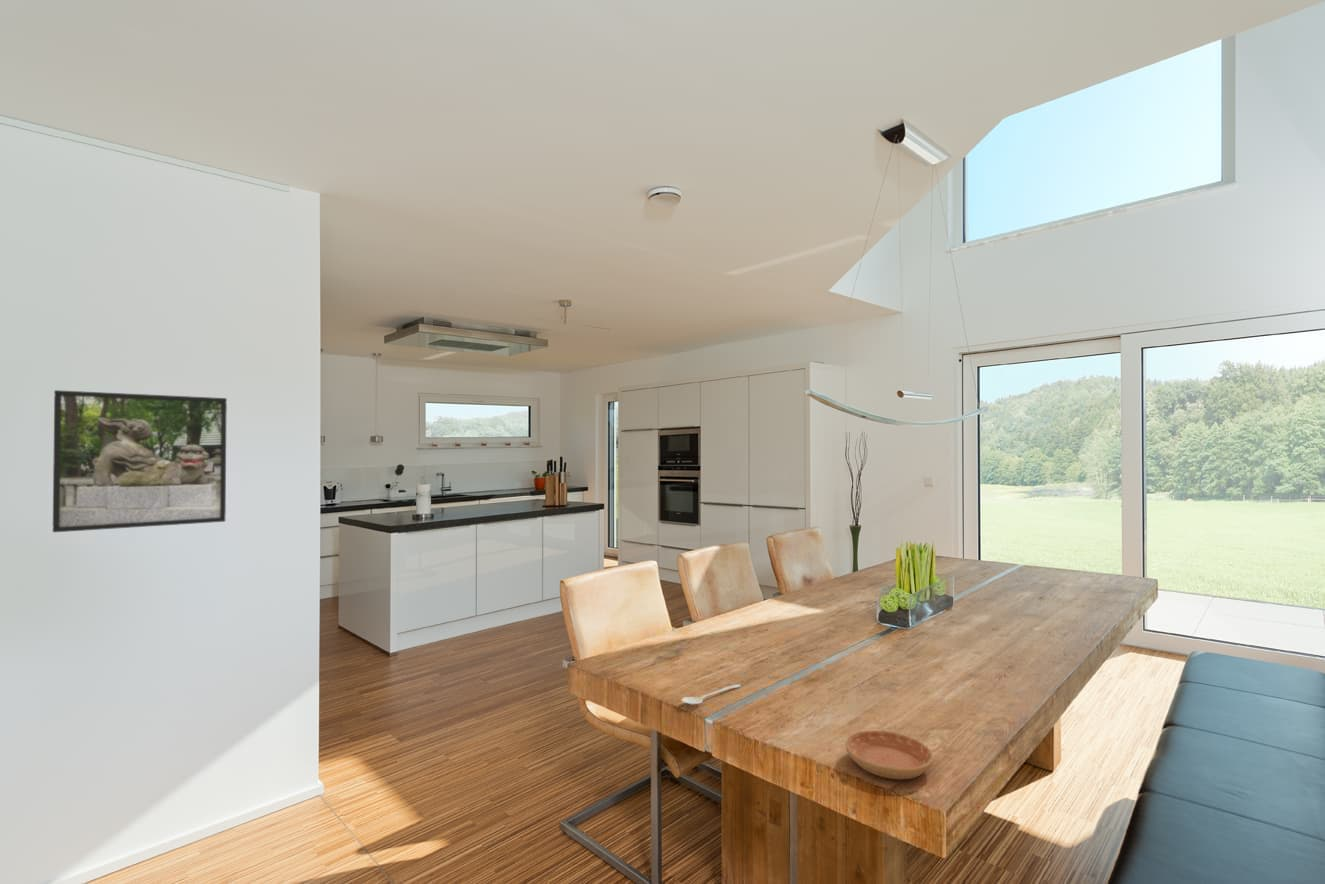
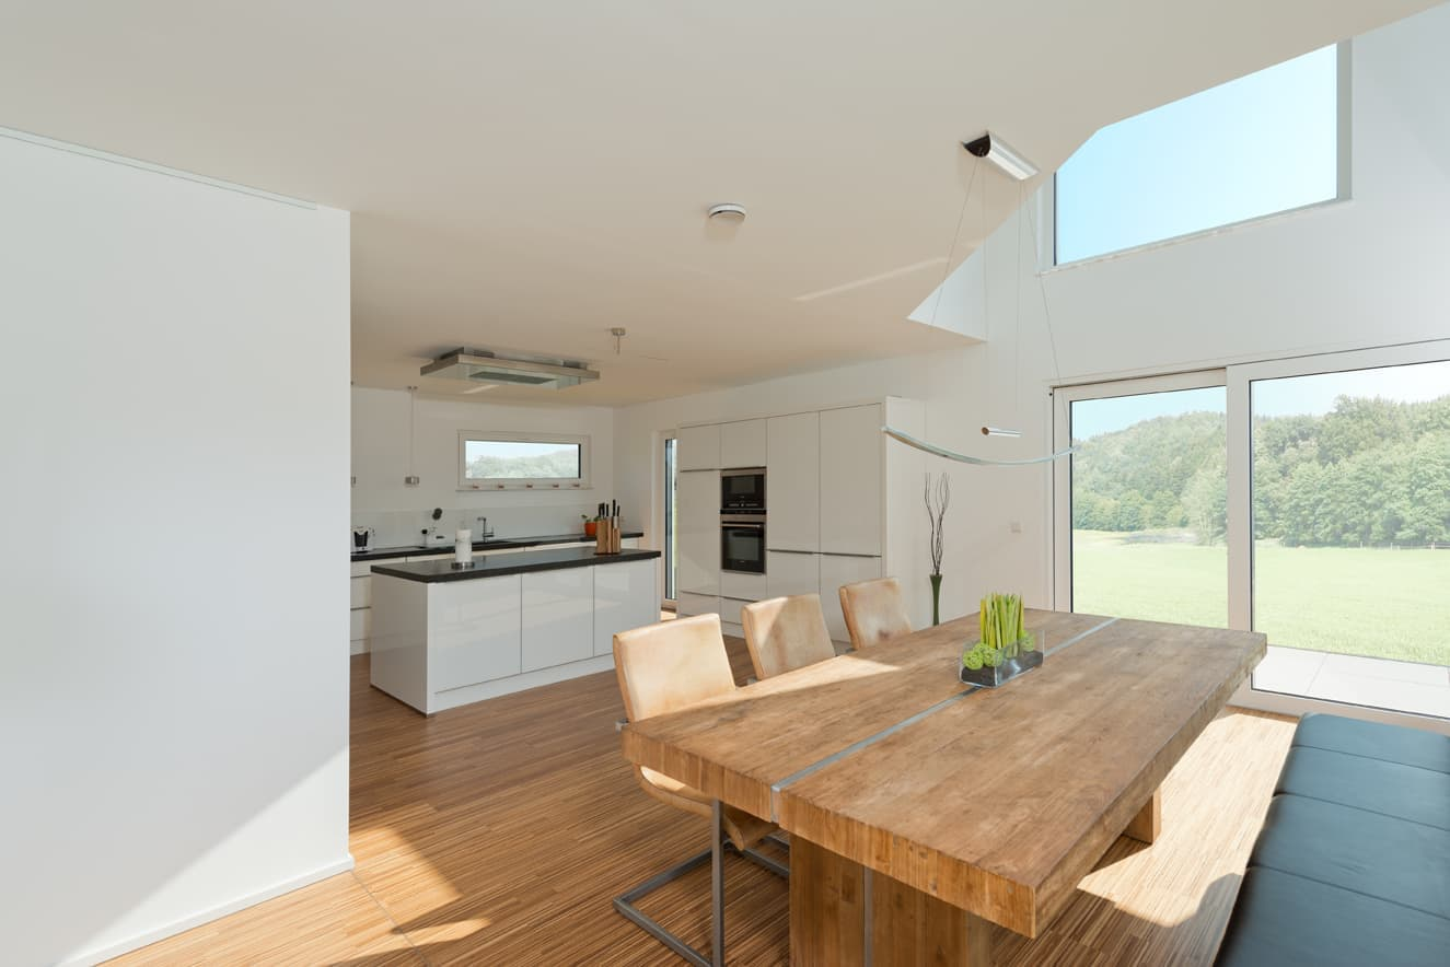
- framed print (145, 460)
- stirrer (712, 693)
- saucer (888, 755)
